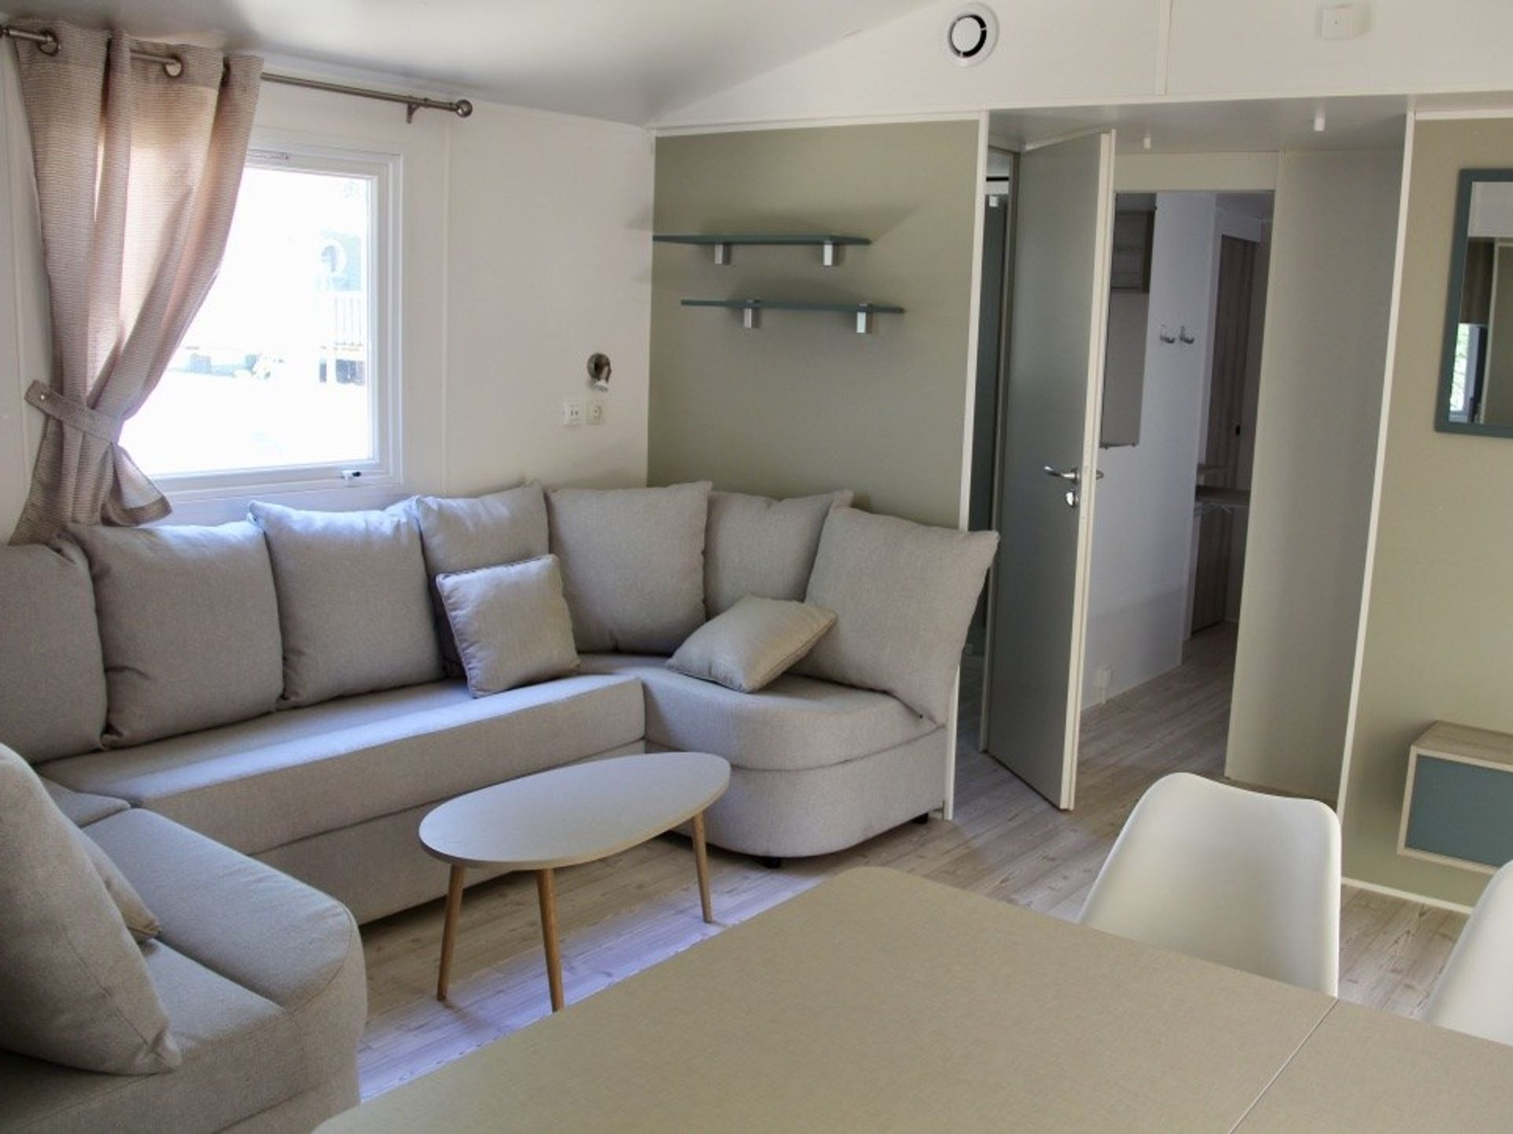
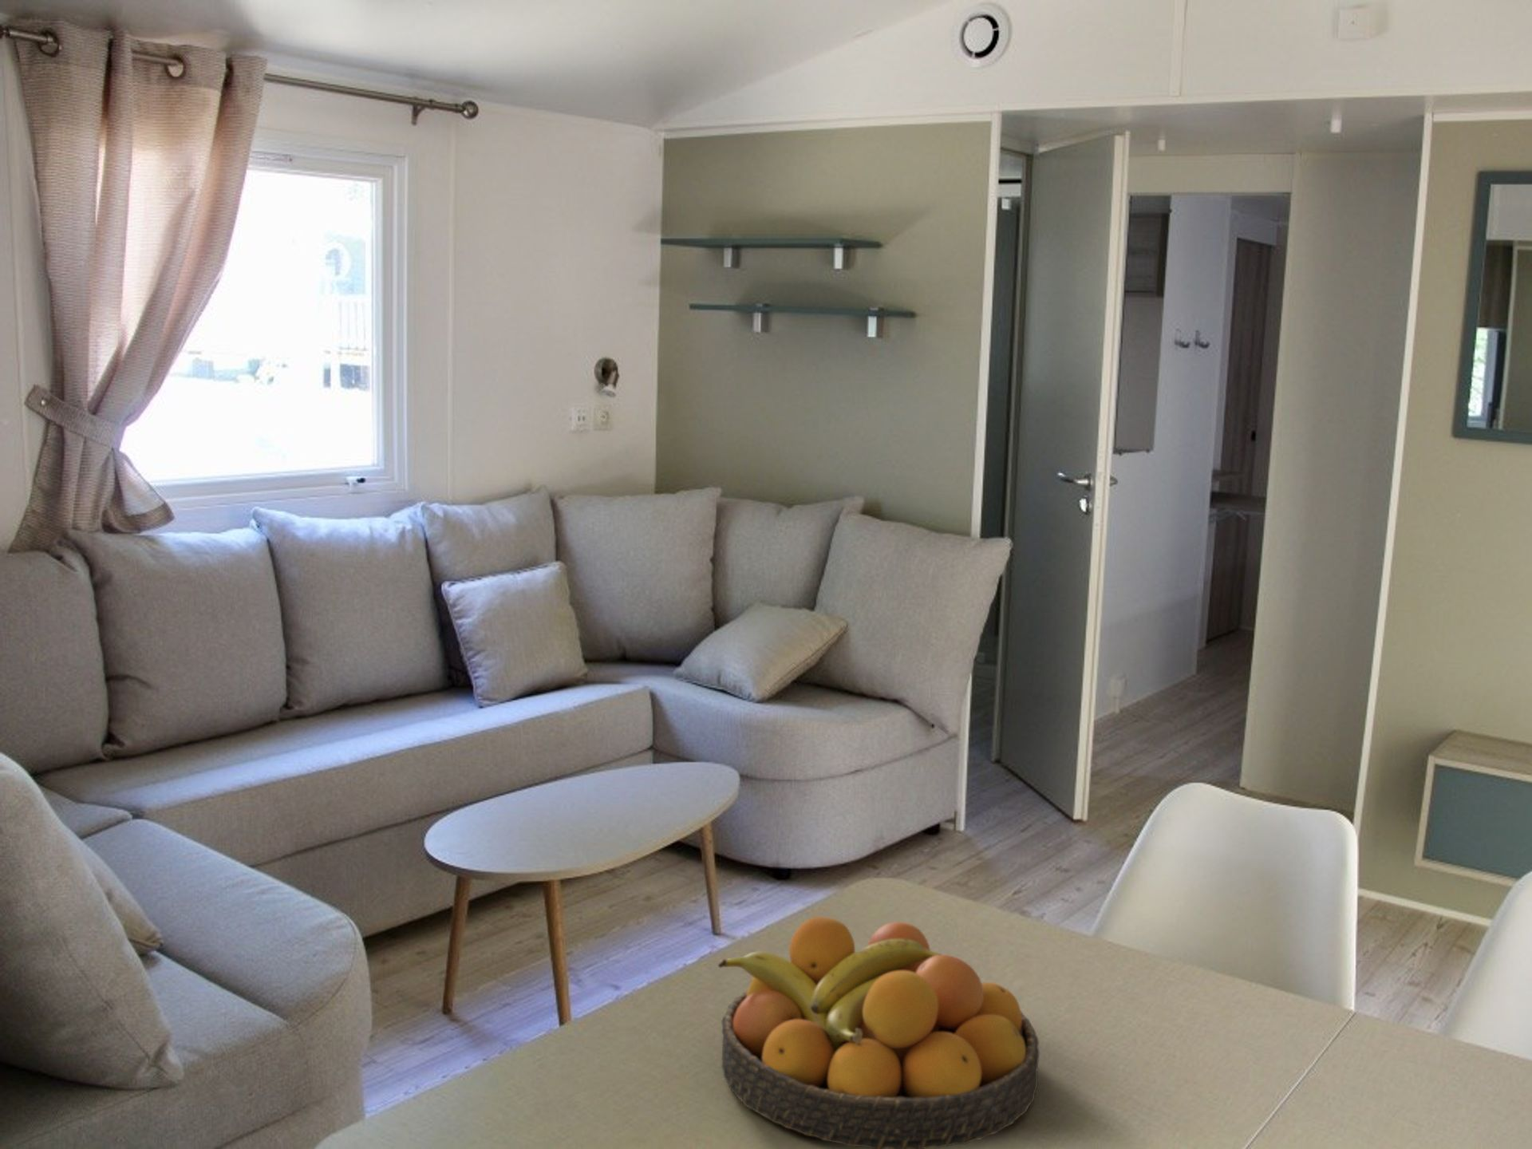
+ fruit bowl (881, 1007)
